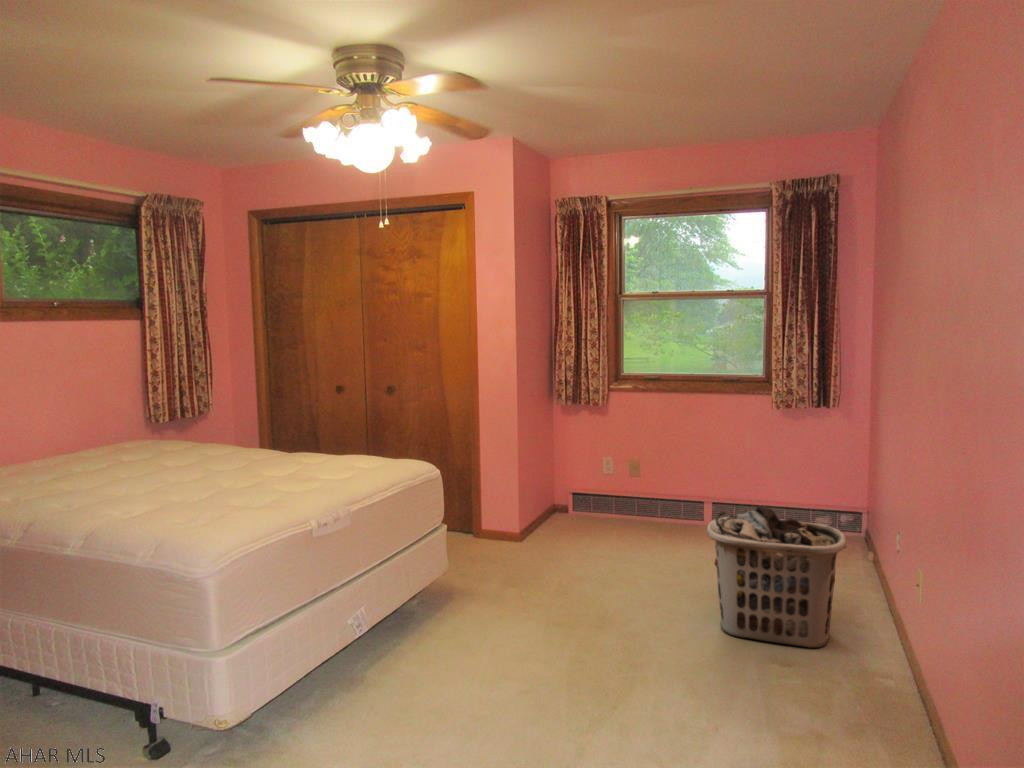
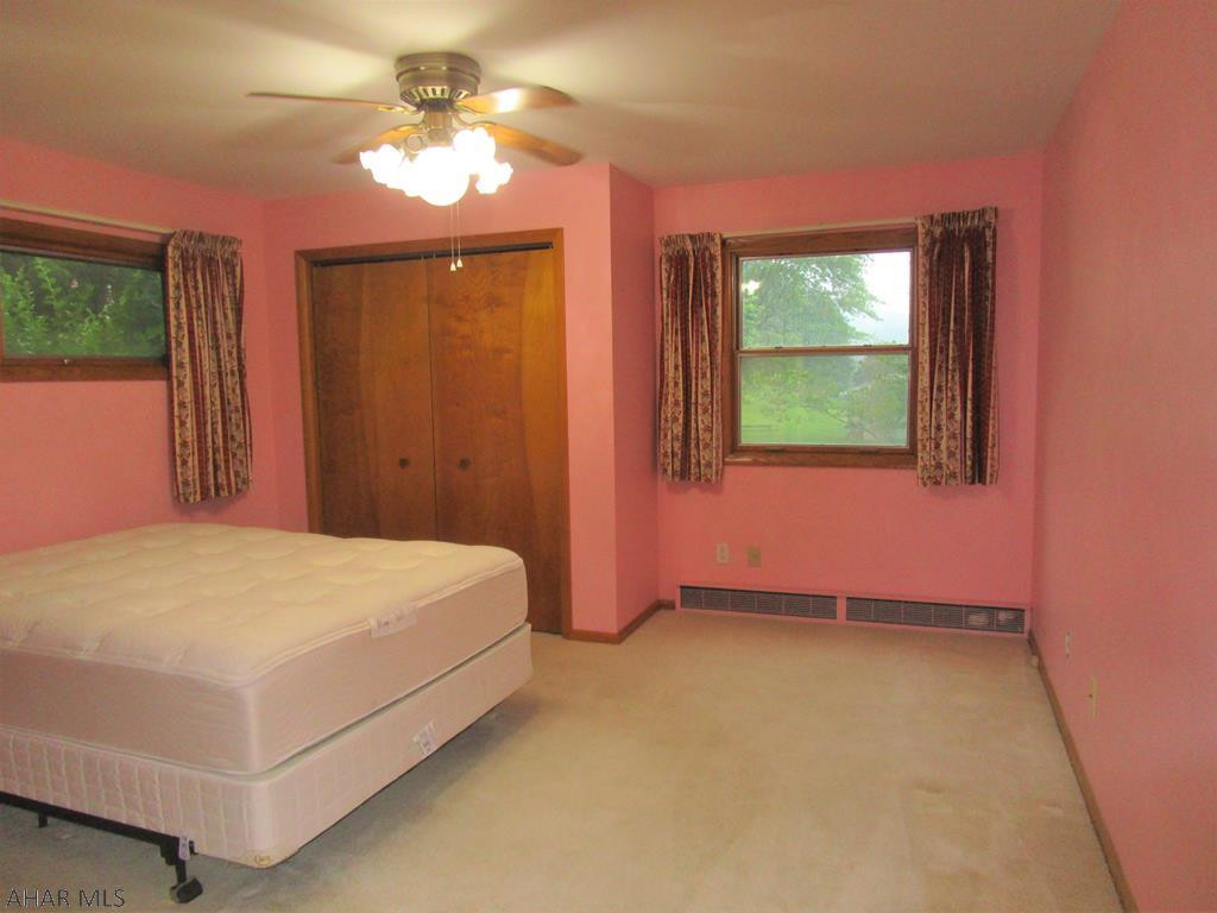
- clothes hamper (774, 570)
